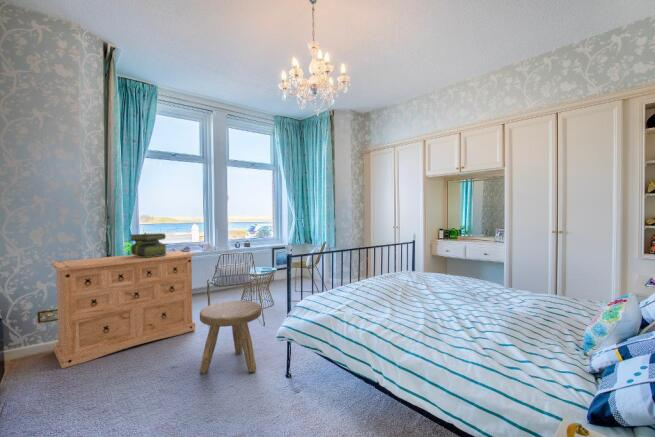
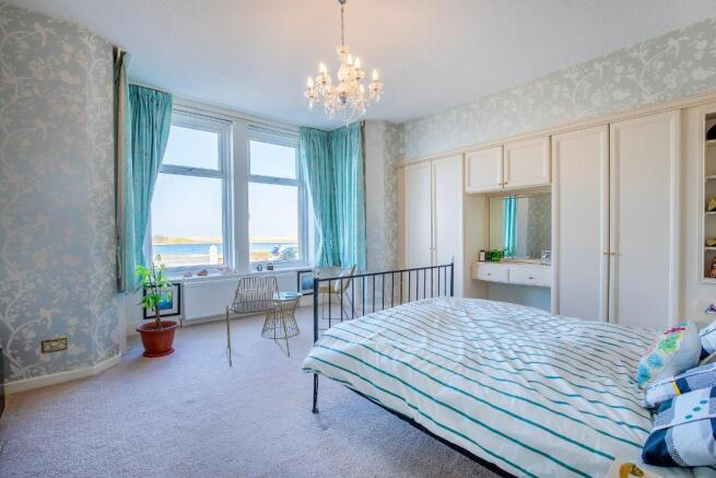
- stack of books (147, 244)
- stool (233, 336)
- dresser (129, 298)
